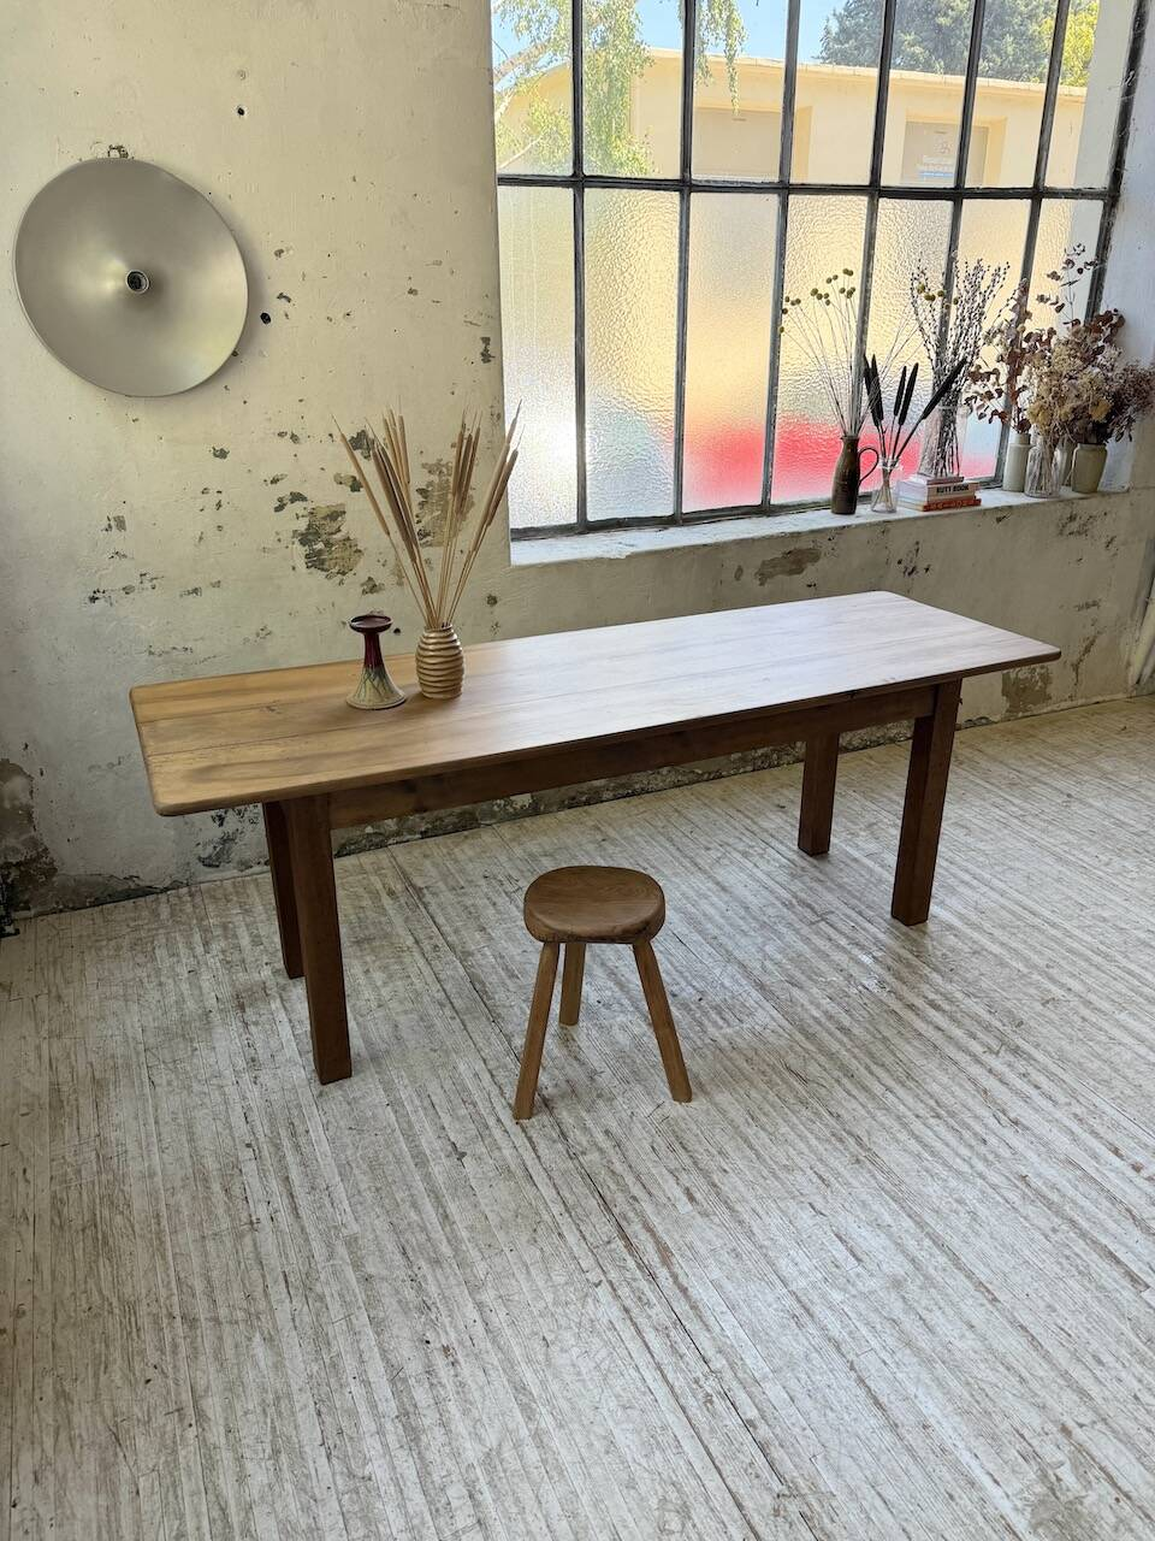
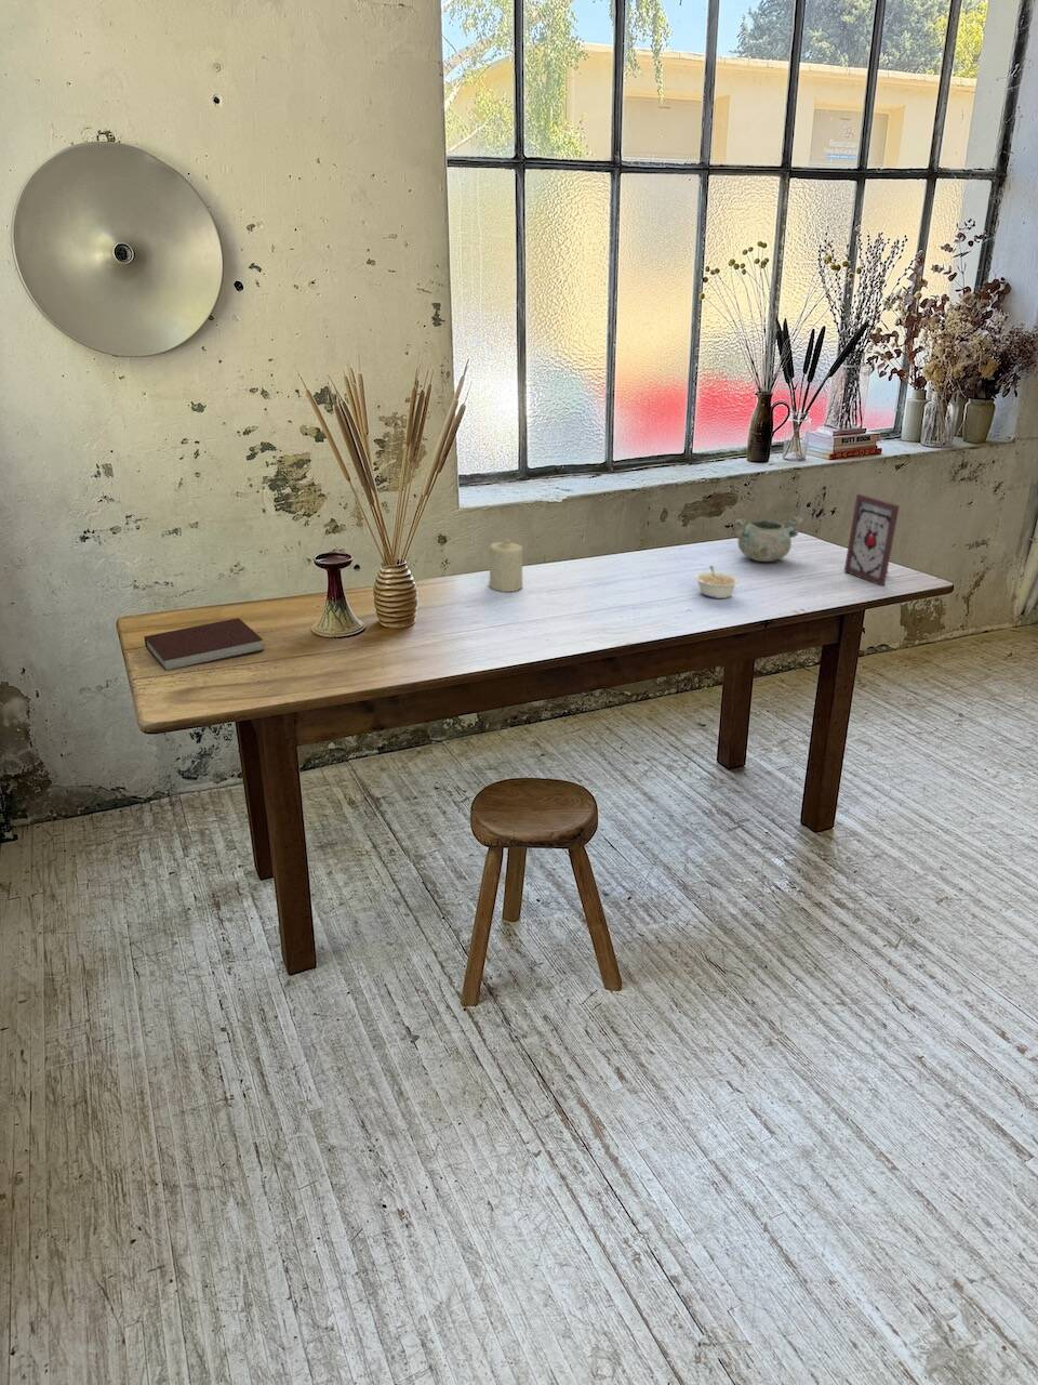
+ legume (714, 583)
+ notebook (203, 642)
+ decorative bowl (765, 537)
+ picture frame (880, 538)
+ candle (505, 562)
